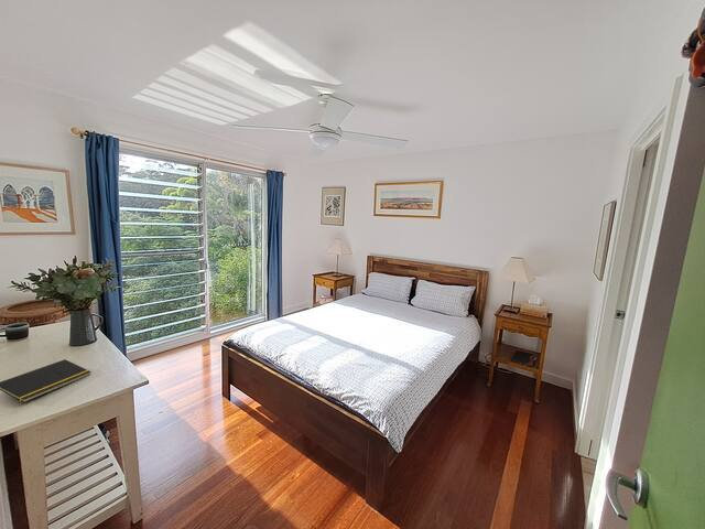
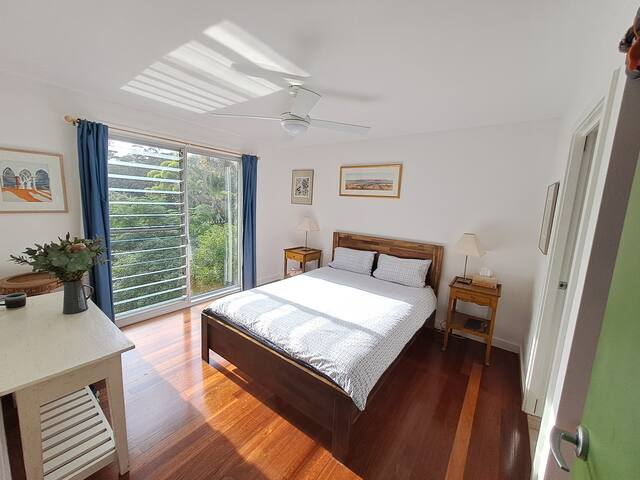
- notepad (46, 378)
